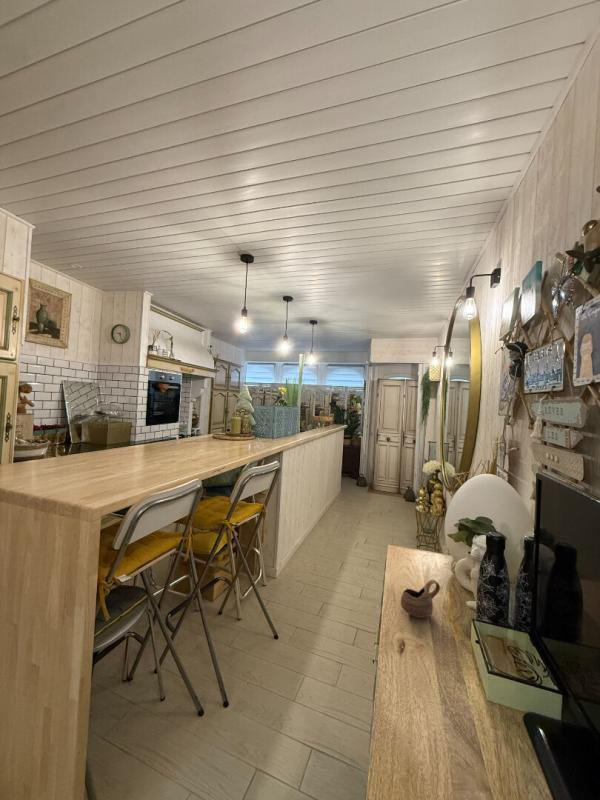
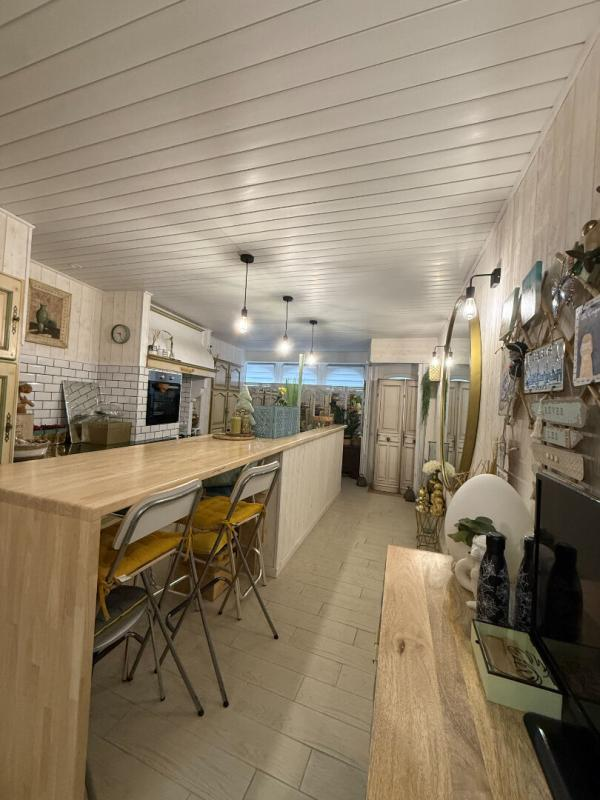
- cup (421, 598)
